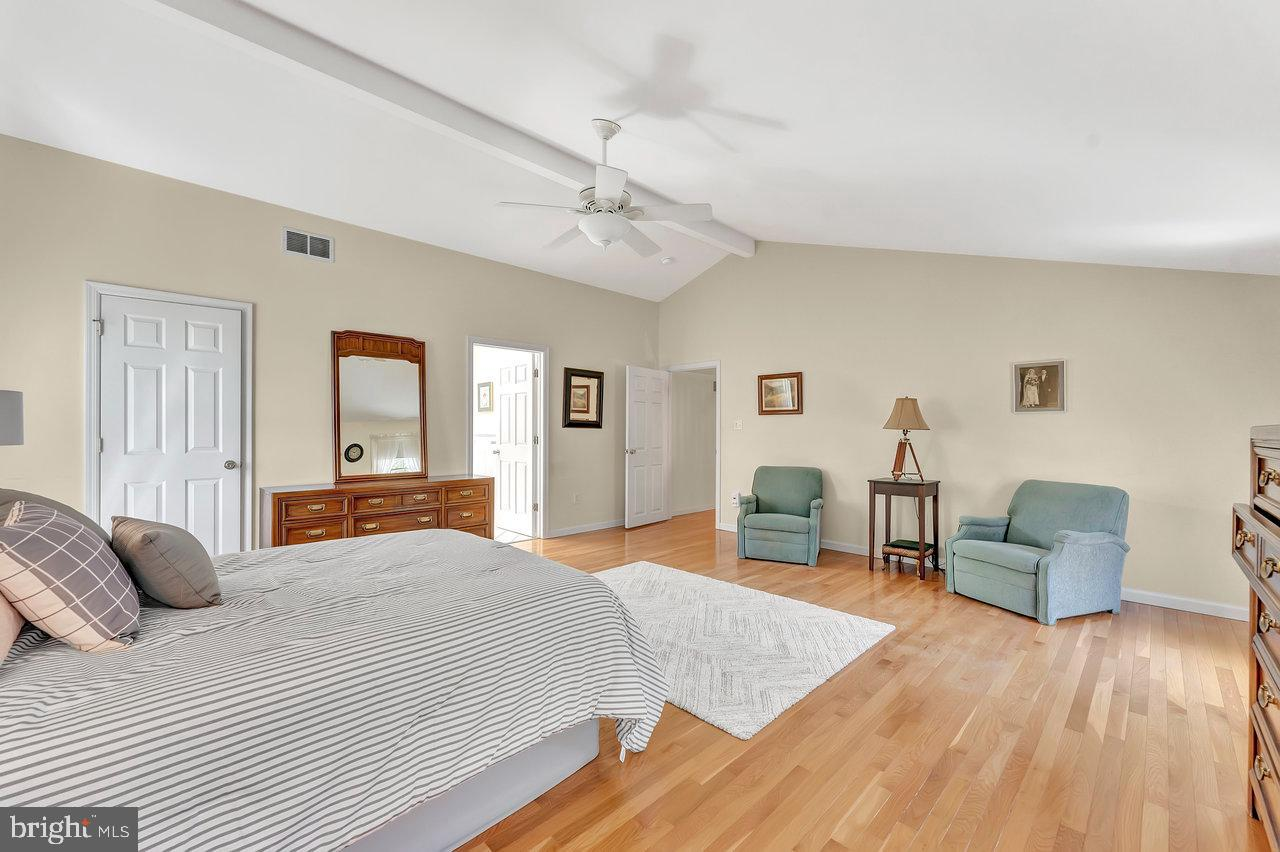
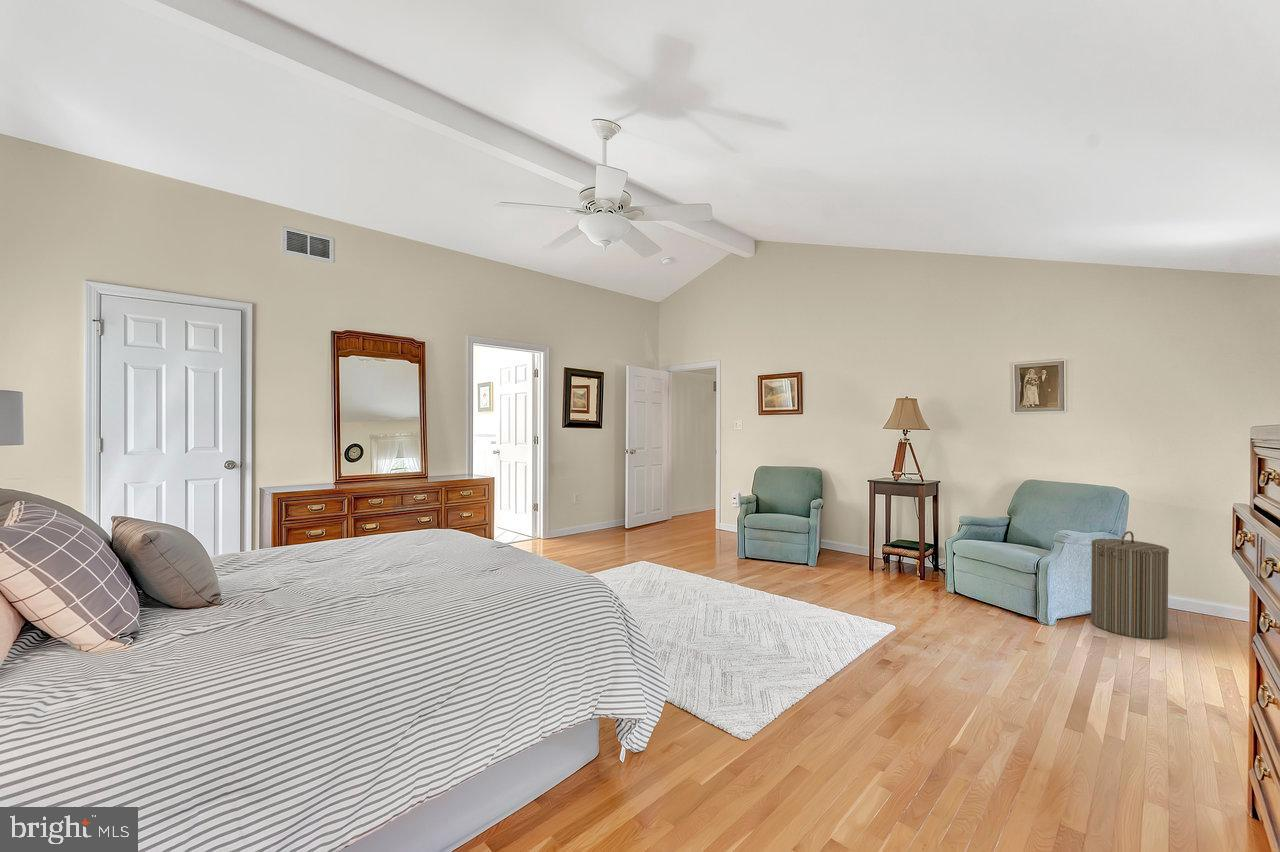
+ laundry hamper (1128, 579)
